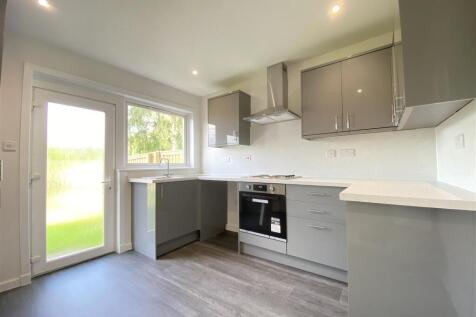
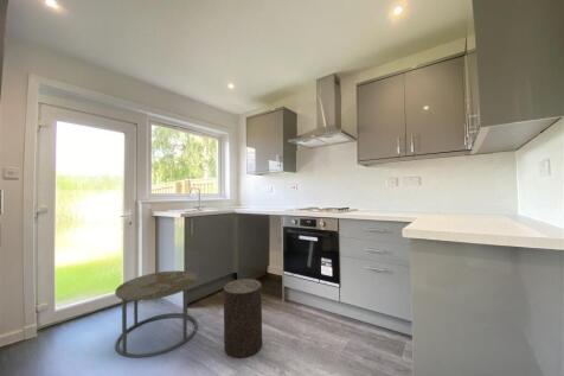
+ stool (243, 316)
+ side table (160, 314)
